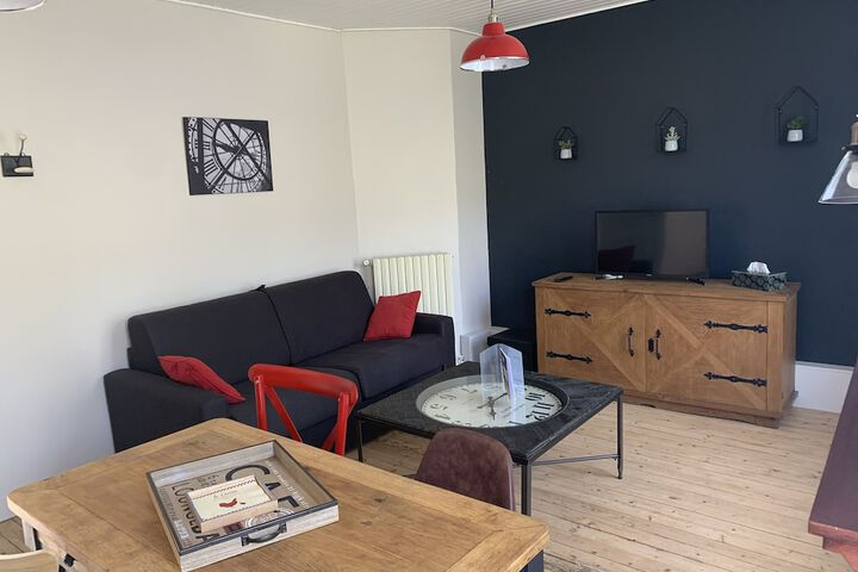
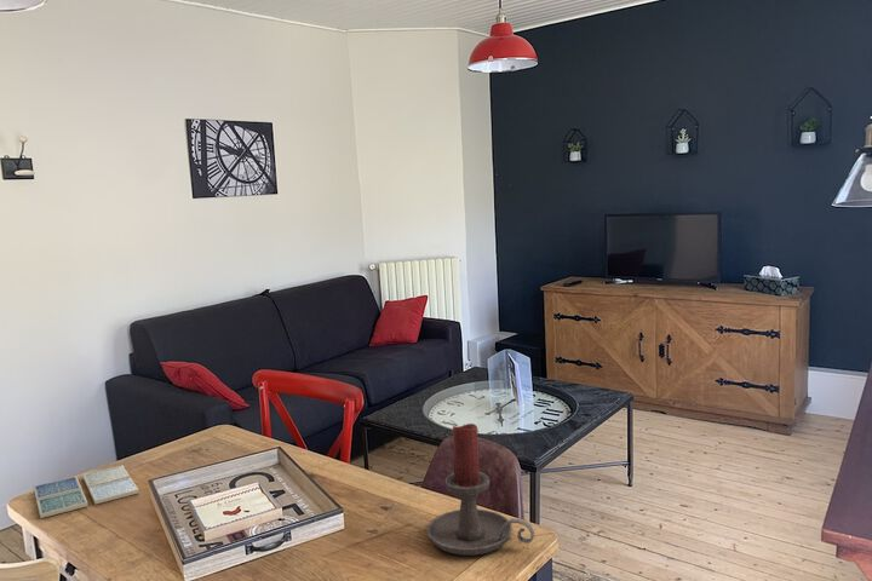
+ drink coaster (87, 488)
+ candle holder (478, 482)
